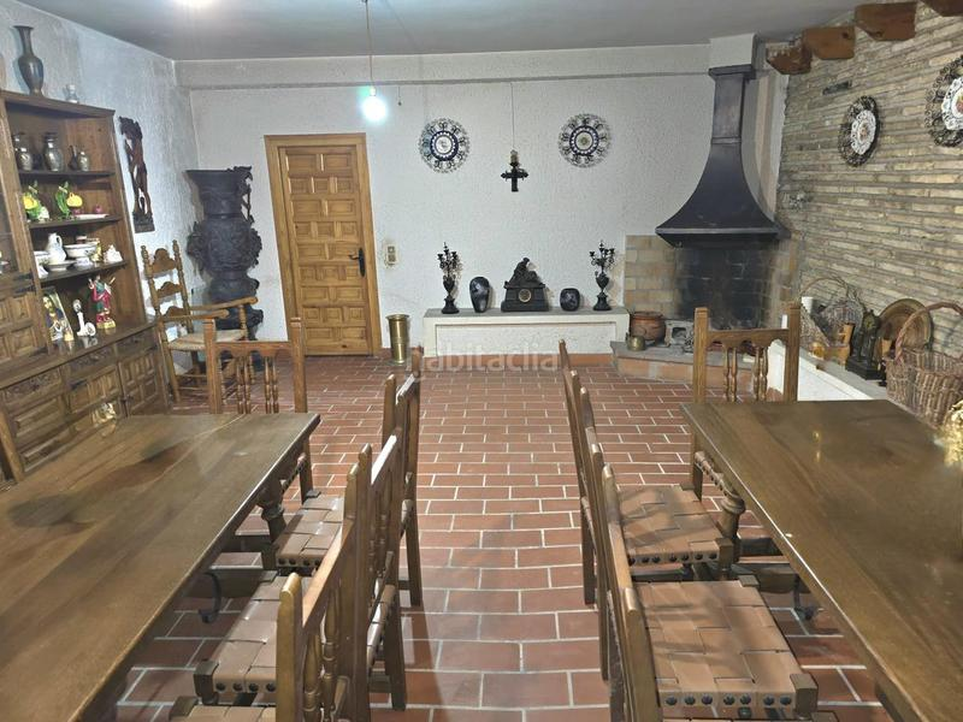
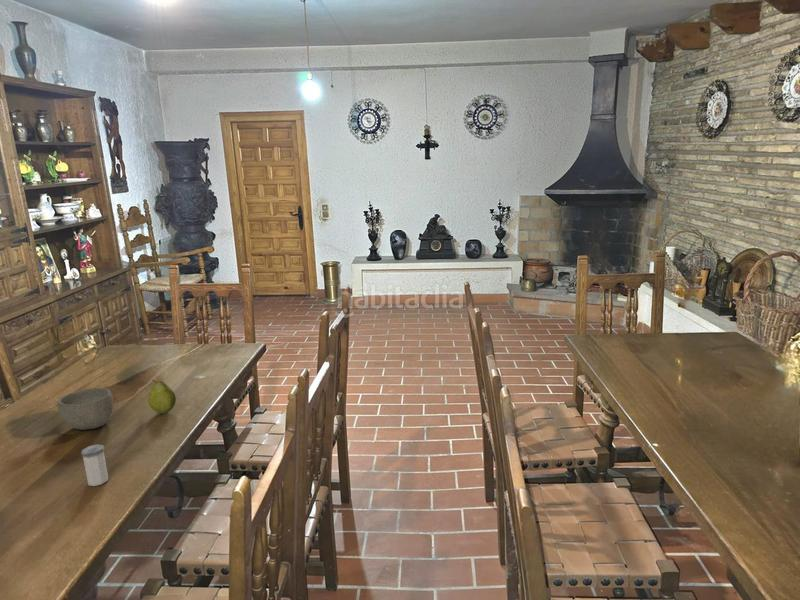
+ bowl (87, 410)
+ salt shaker (95, 465)
+ fruit (161, 395)
